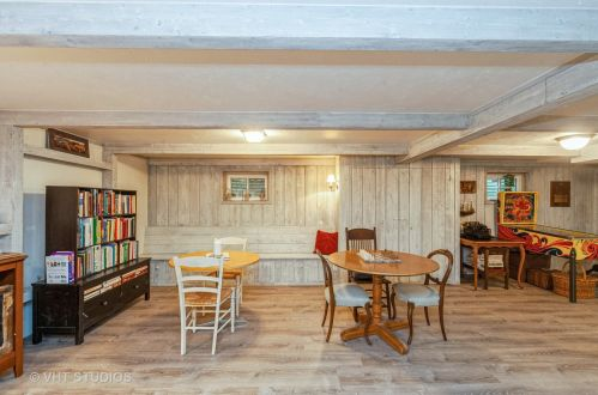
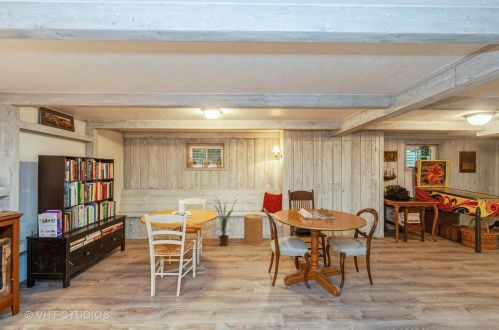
+ house plant (221, 221)
+ basket (253, 228)
